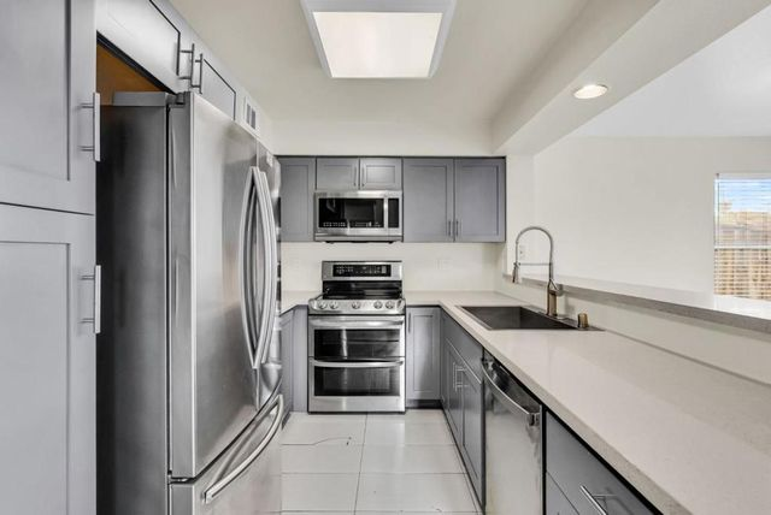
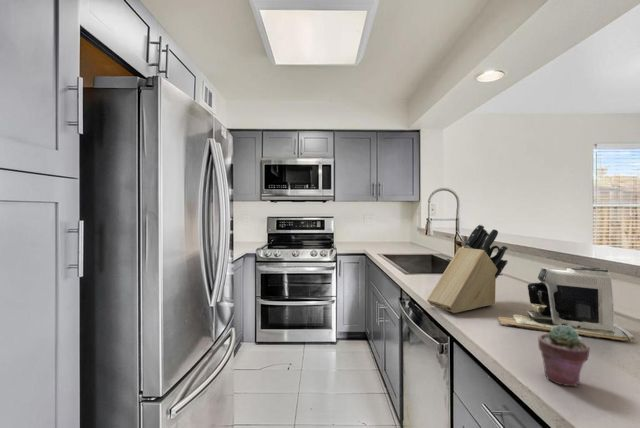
+ knife block (469, 264)
+ coffee maker (565, 297)
+ potted succulent (562, 352)
